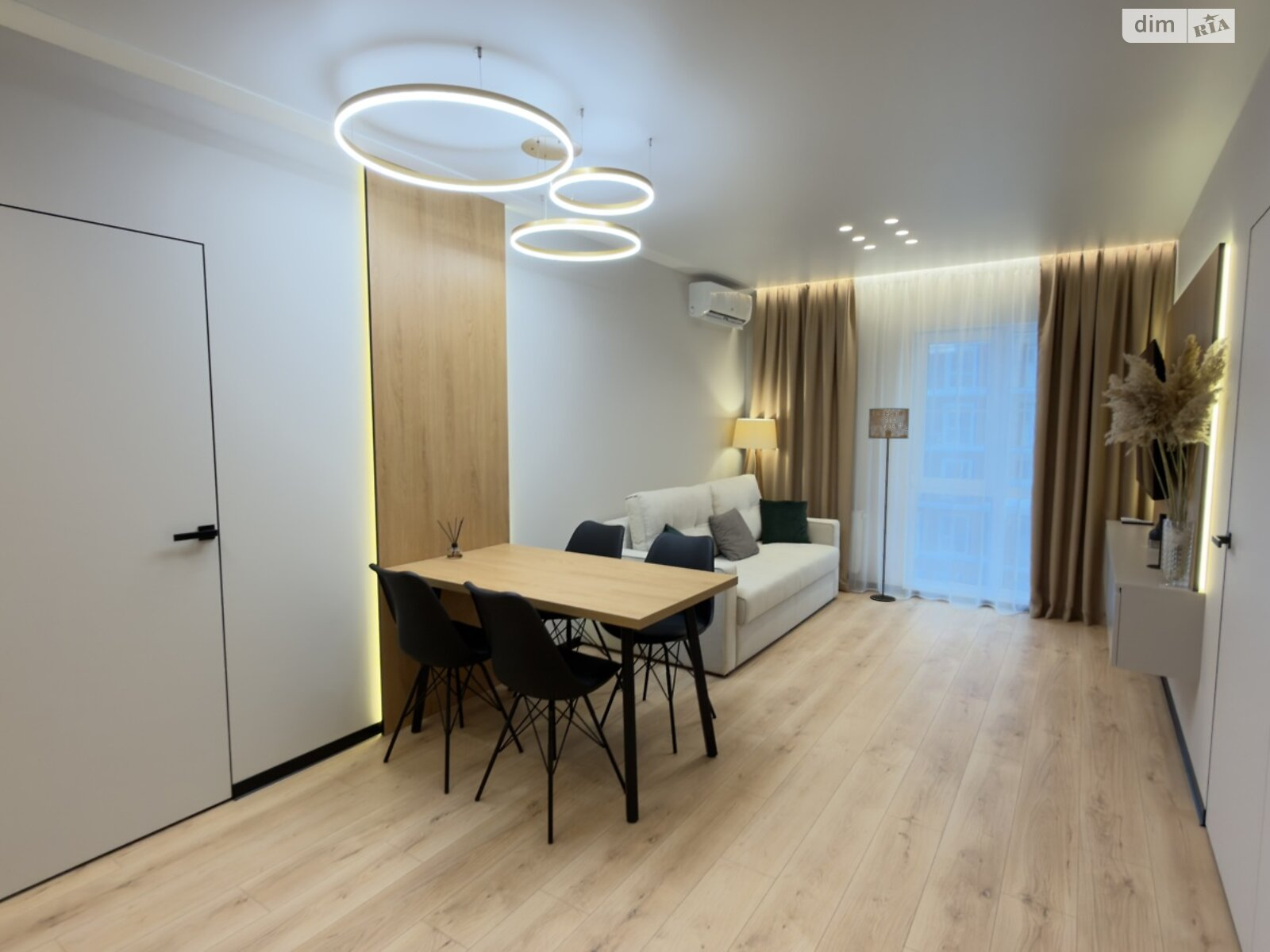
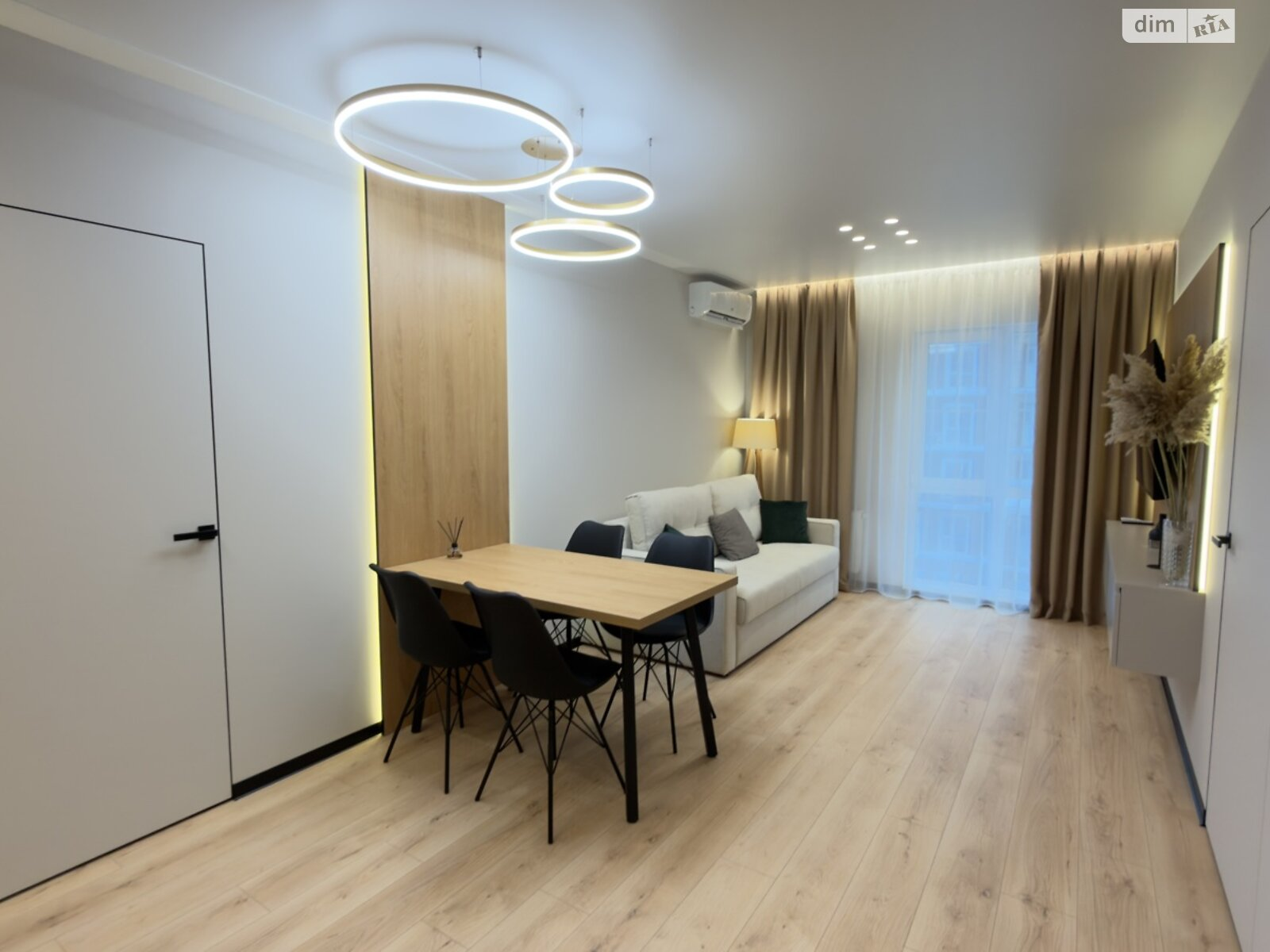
- floor lamp (886, 504)
